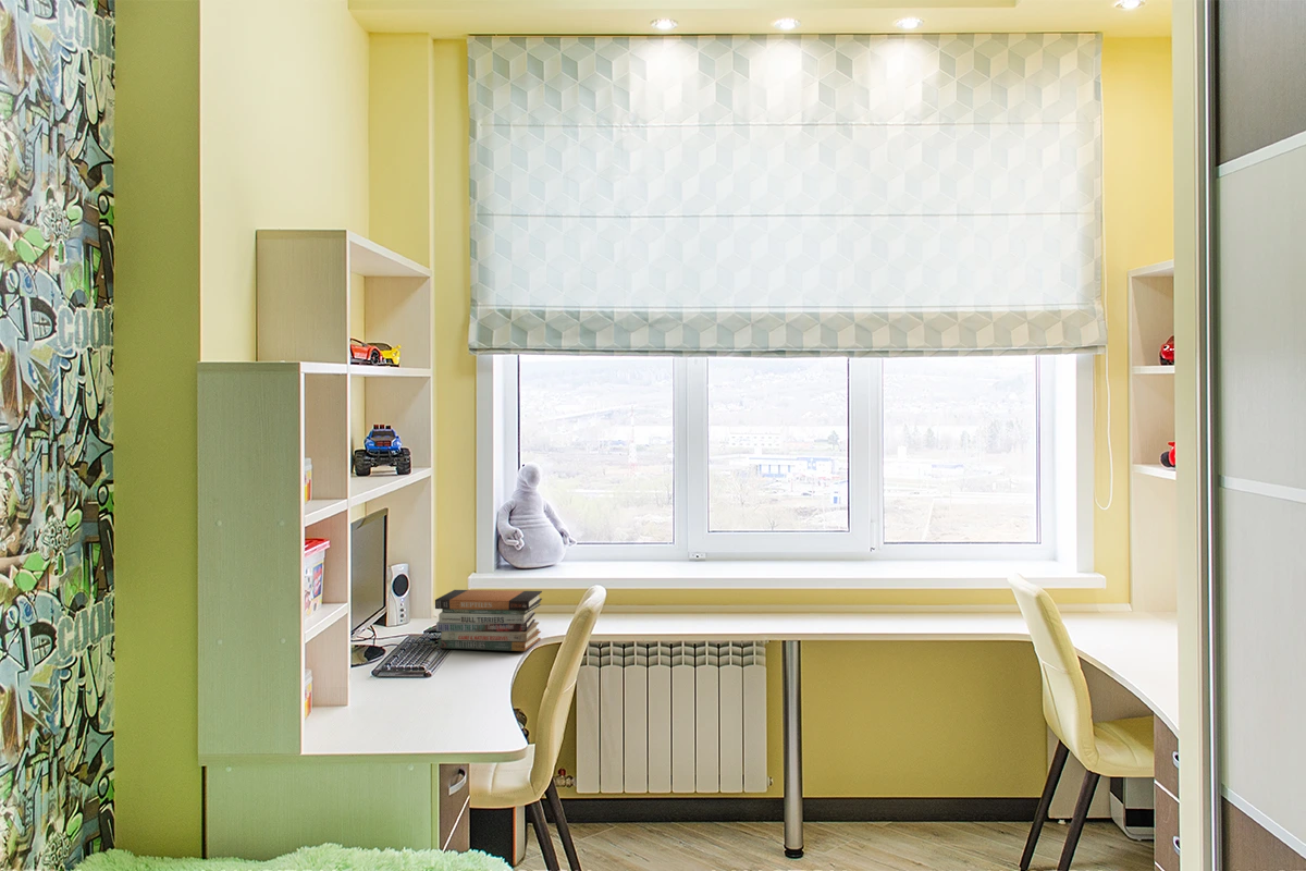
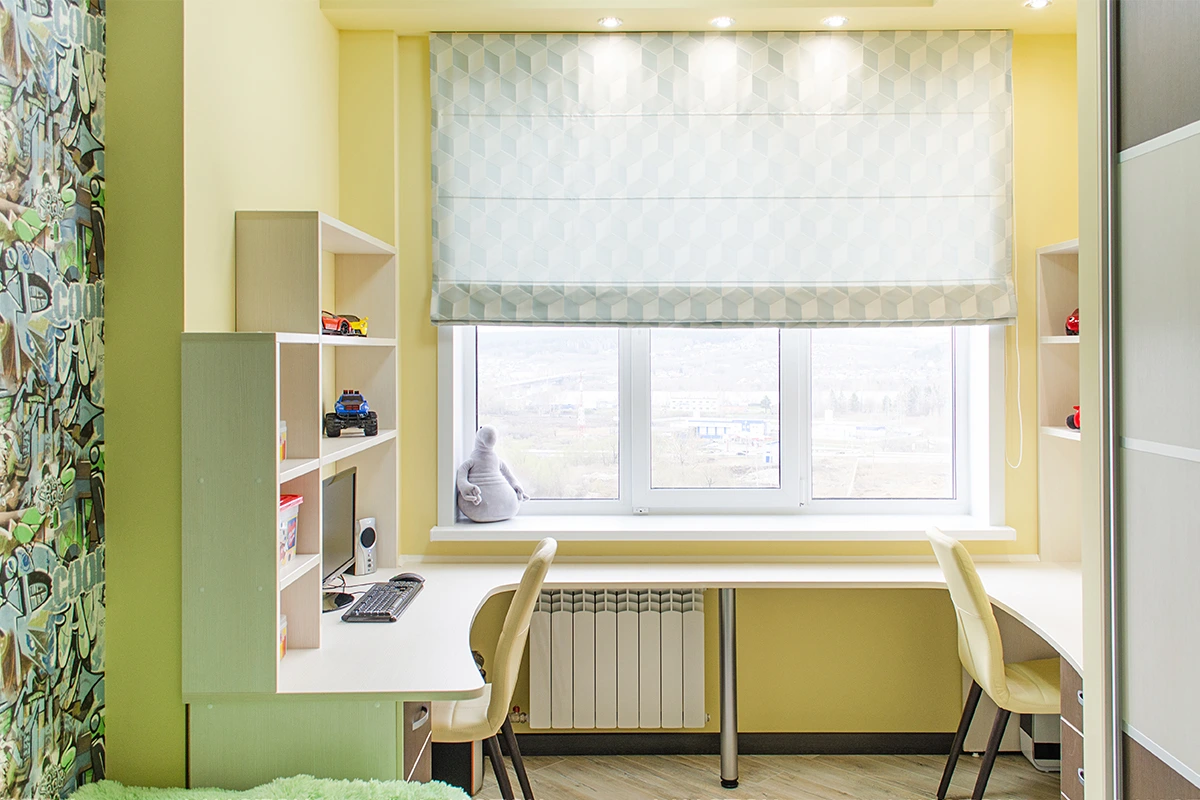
- book stack (489, 618)
